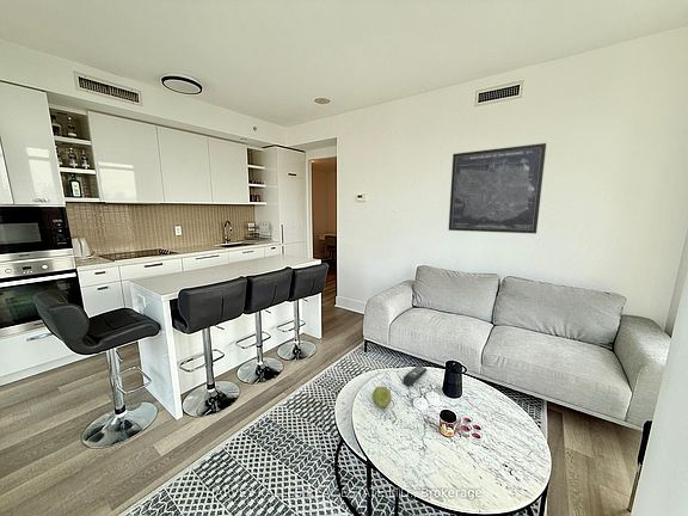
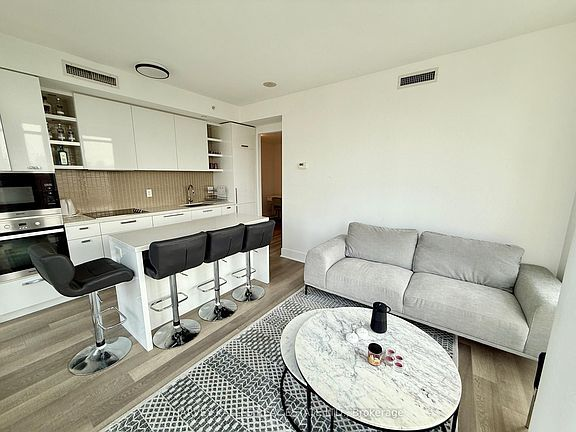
- remote control (414, 374)
- wall art (492, 191)
- decorative ball (381, 397)
